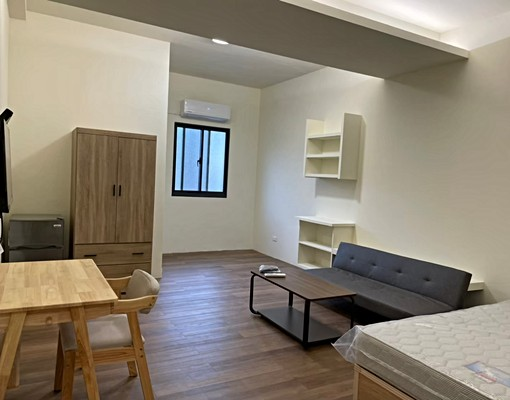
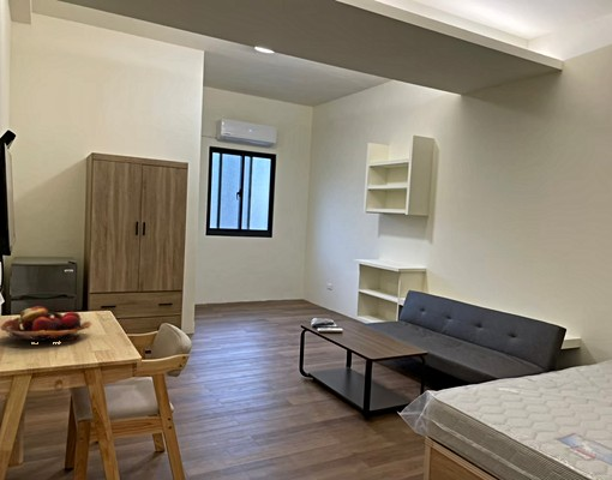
+ fruit basket (44, 323)
